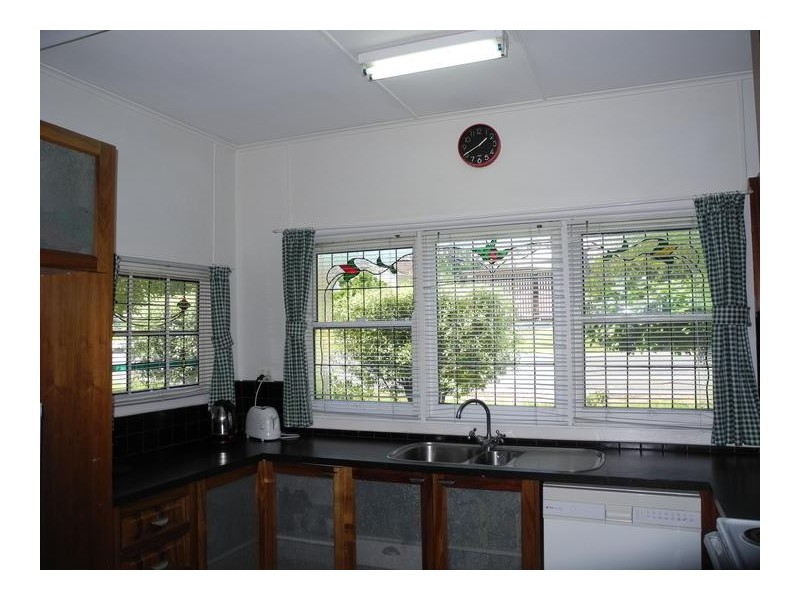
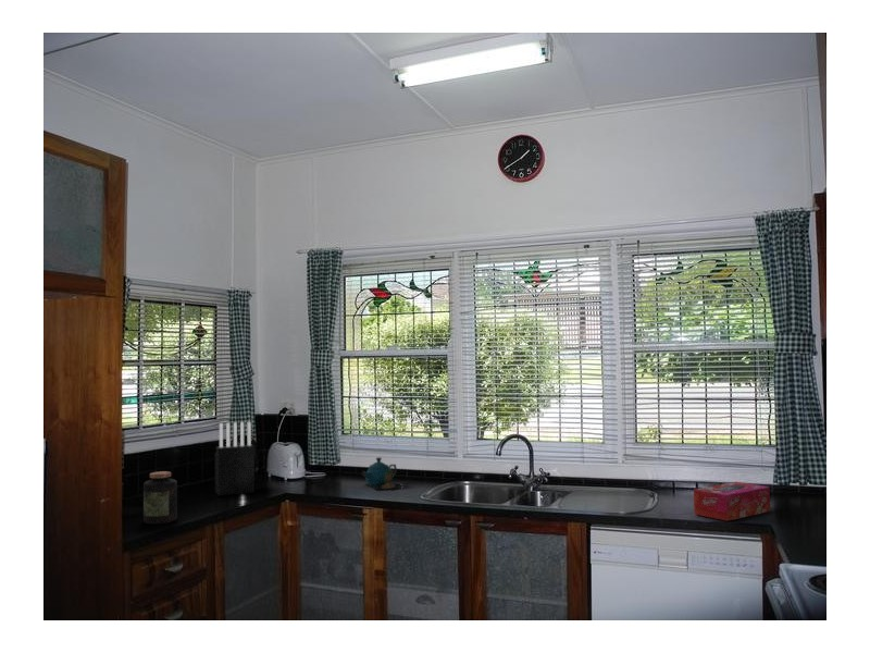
+ teapot (381, 471)
+ tissue box (732, 500)
+ jar (160, 496)
+ knife block (234, 456)
